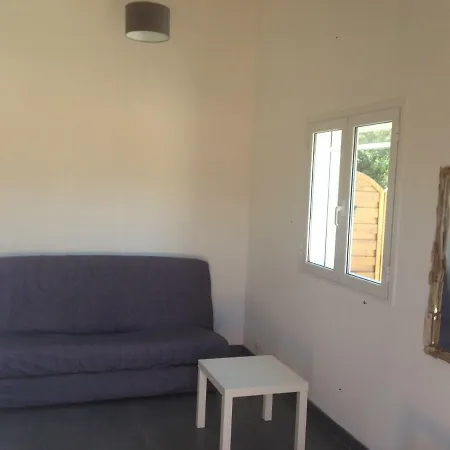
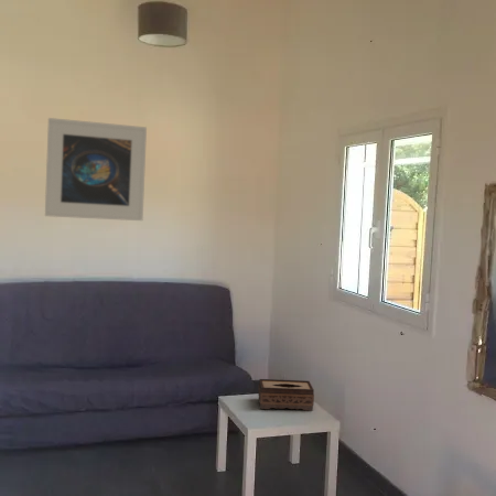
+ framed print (96, 170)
+ tissue box (285, 393)
